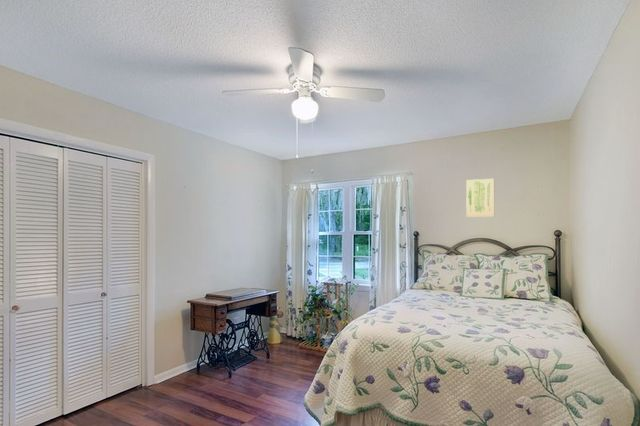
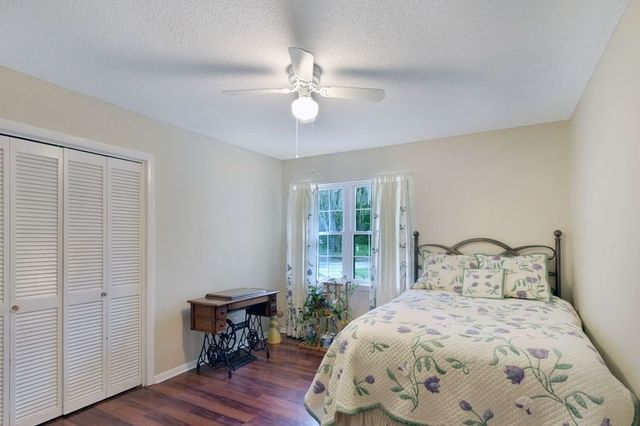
- wall art (480, 198)
